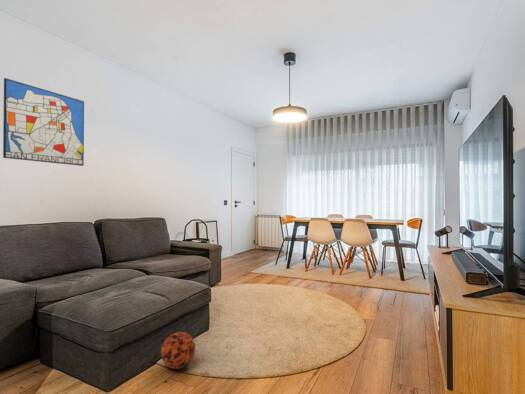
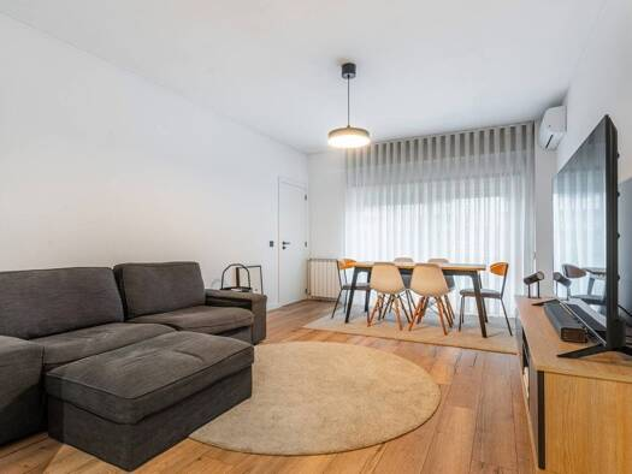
- wall art (47, 126)
- decorative ball (178, 349)
